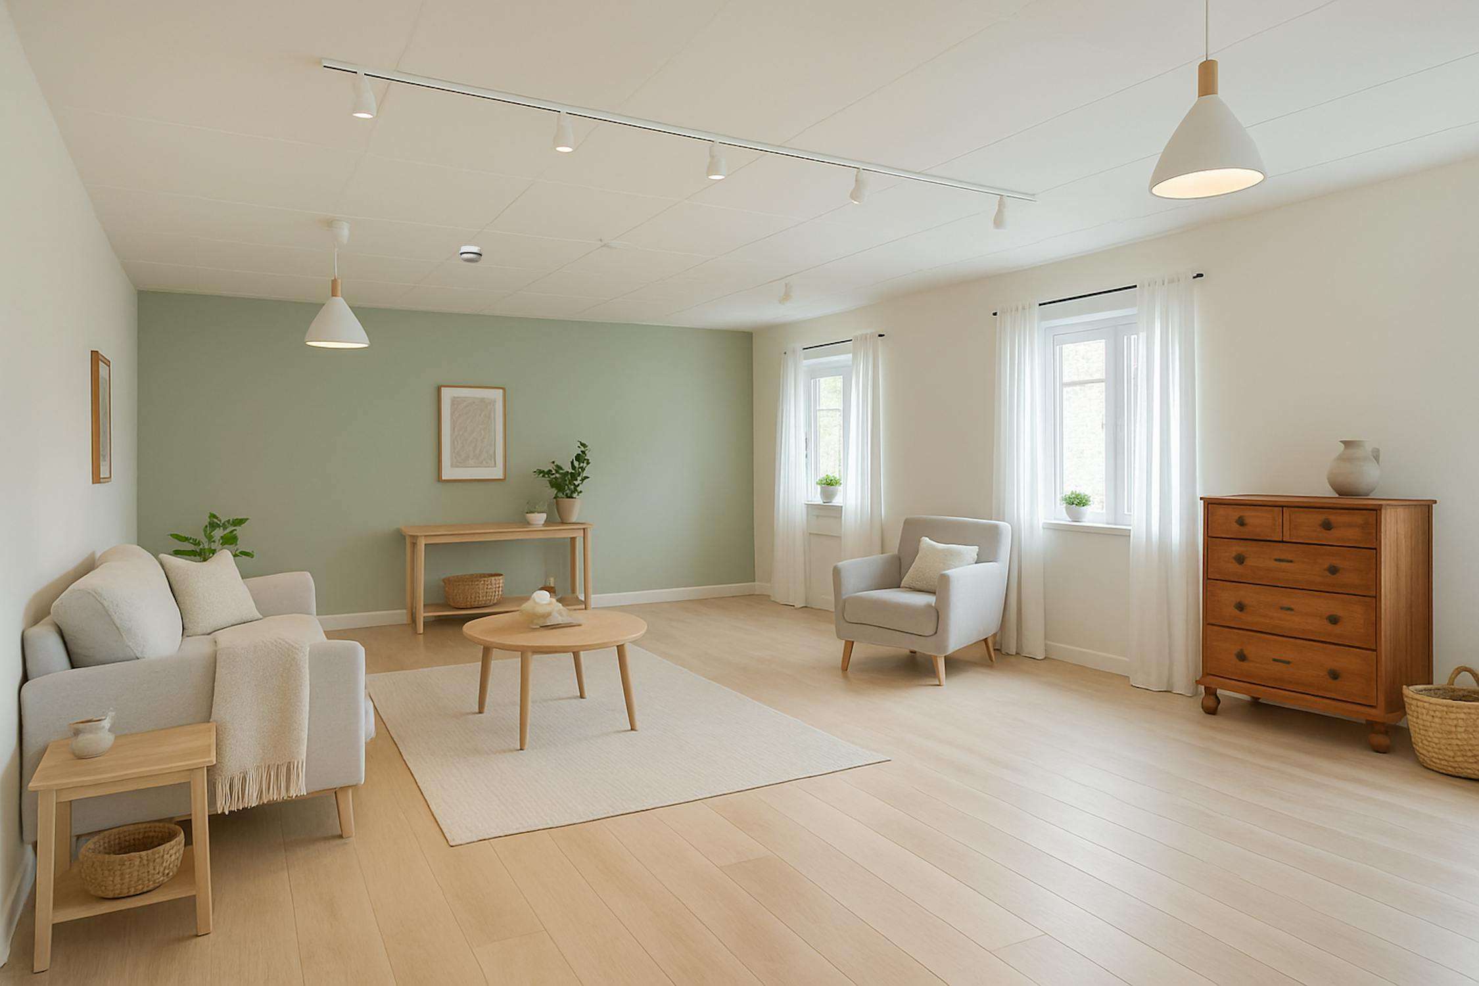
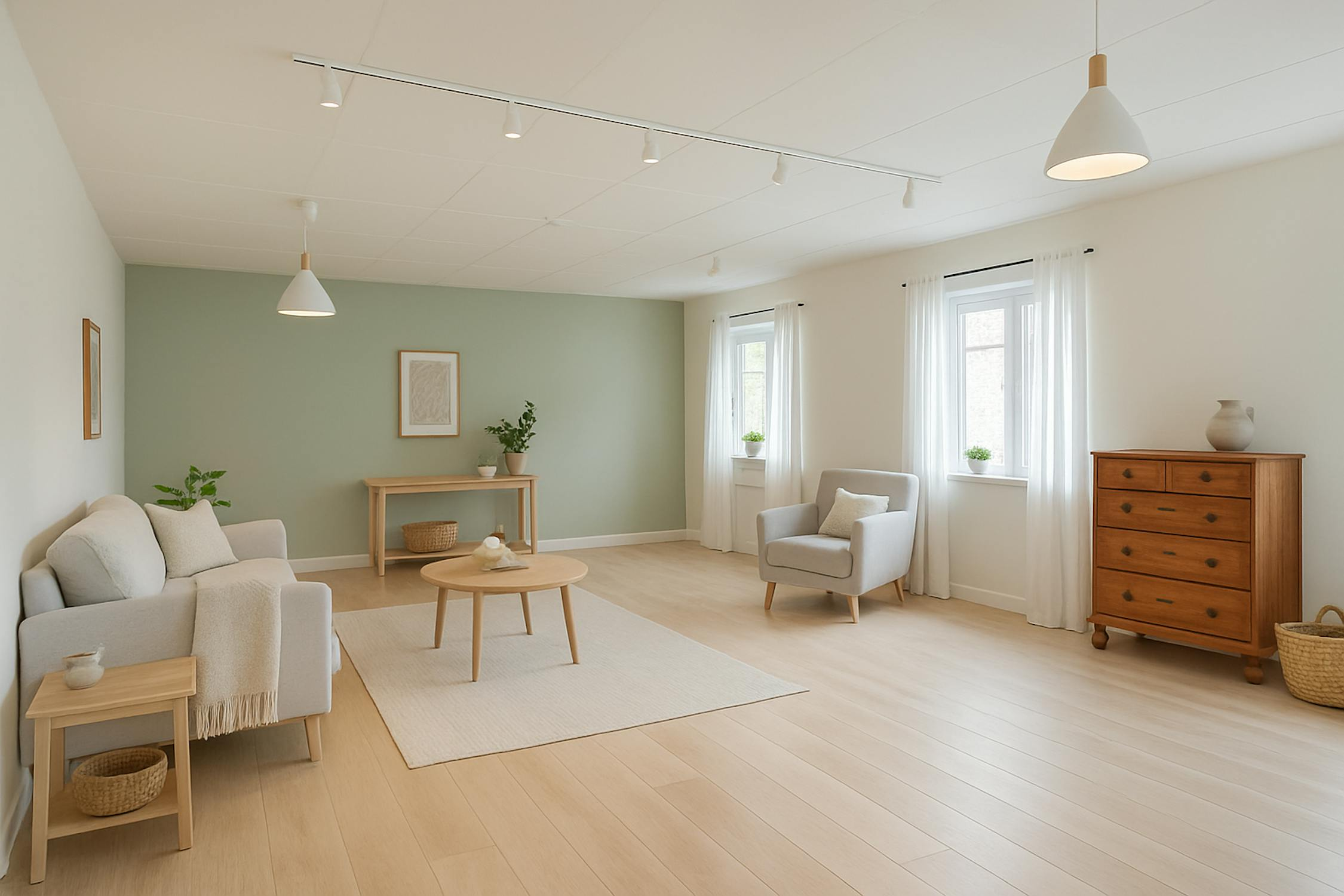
- smoke detector (471, 254)
